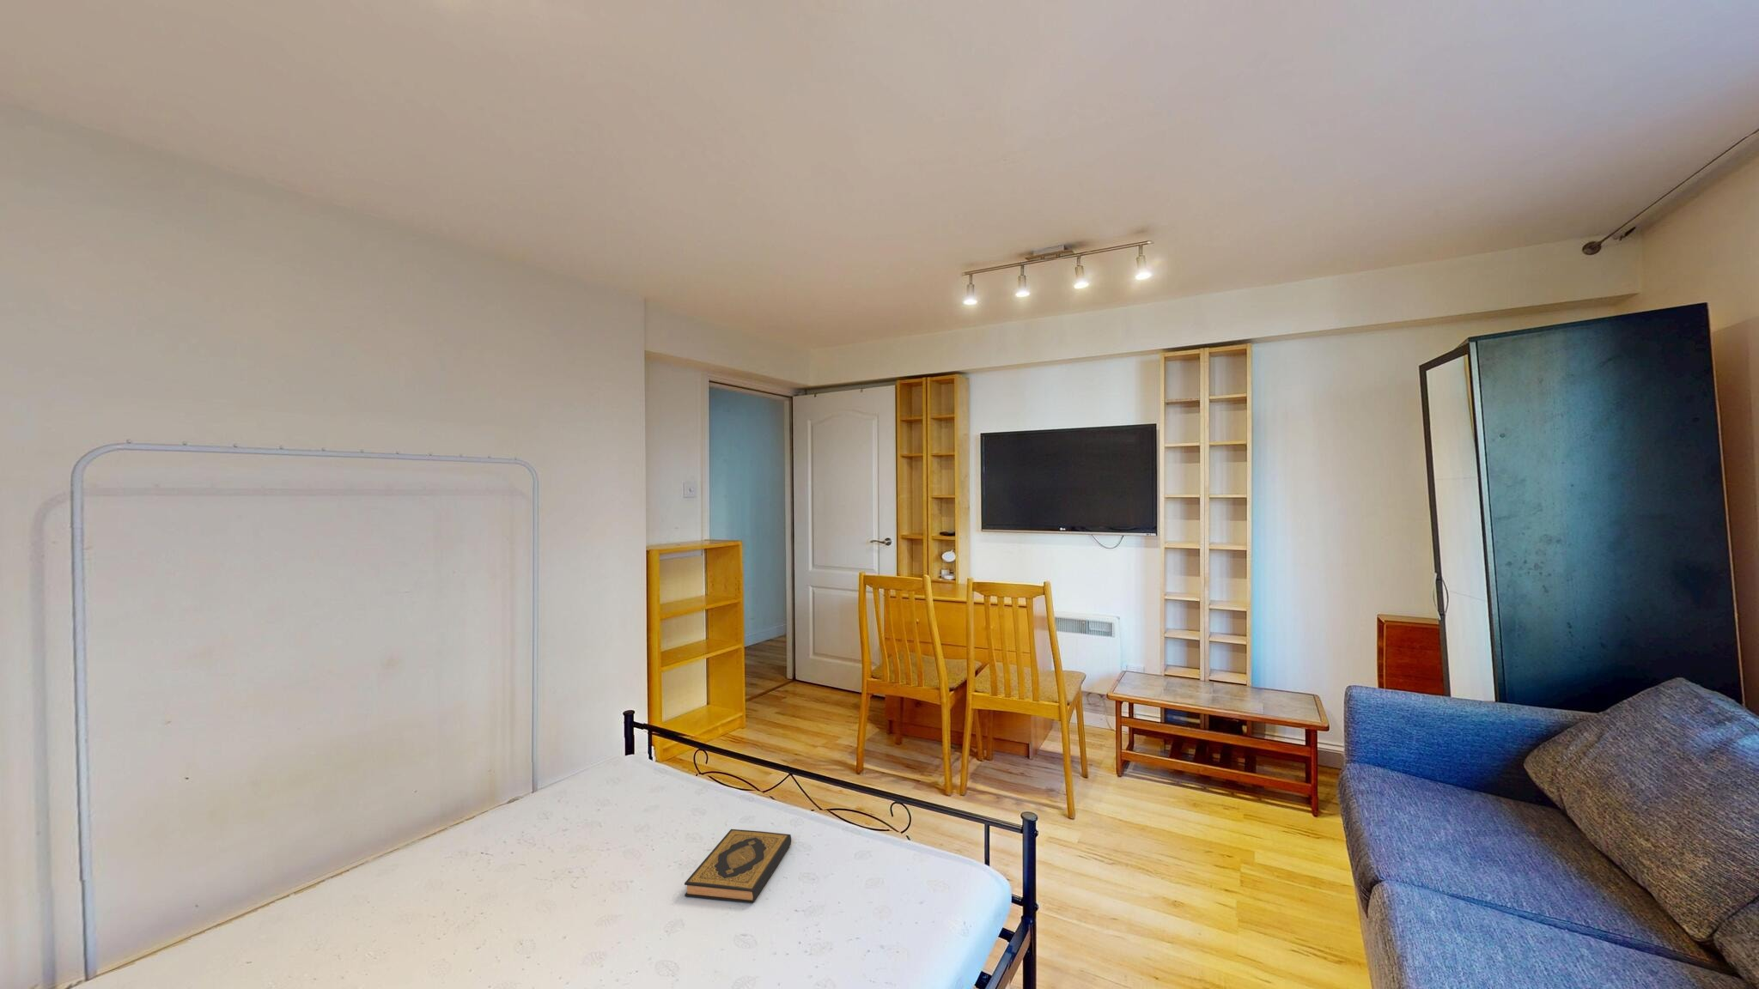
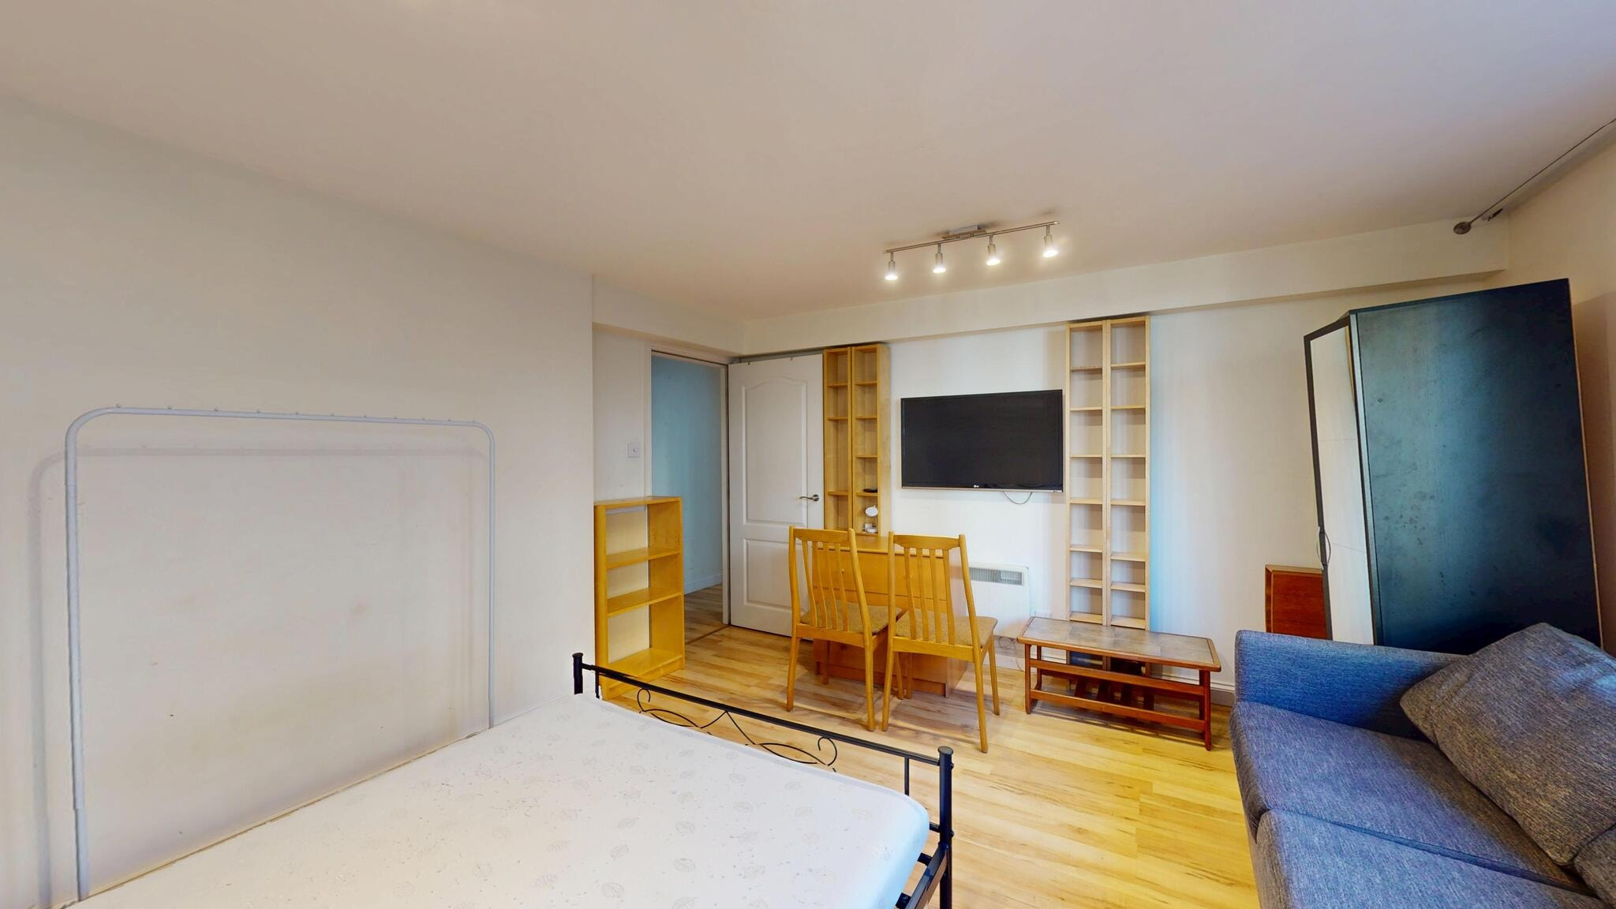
- hardback book (742, 862)
